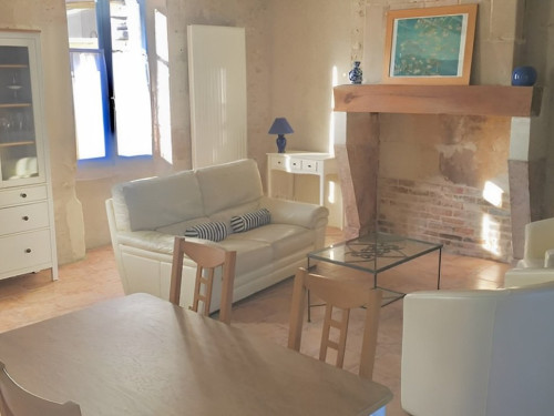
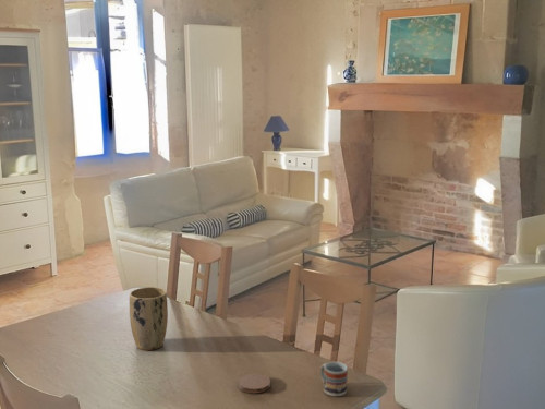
+ coaster (254, 383)
+ plant pot (148, 318)
+ cup (331, 376)
